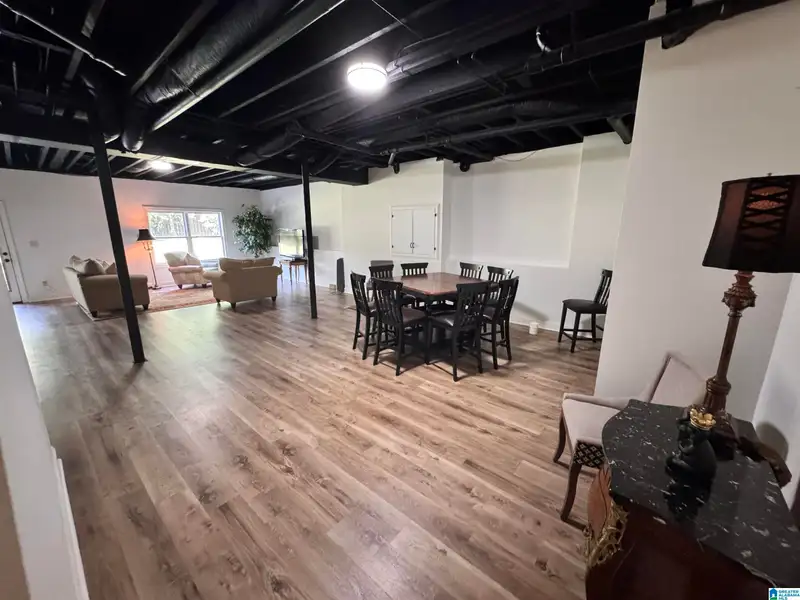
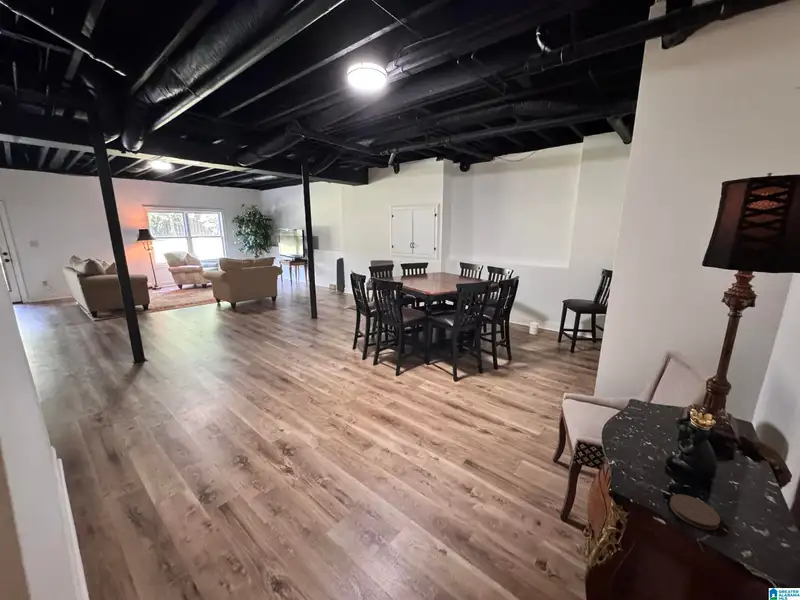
+ coaster (694, 511)
